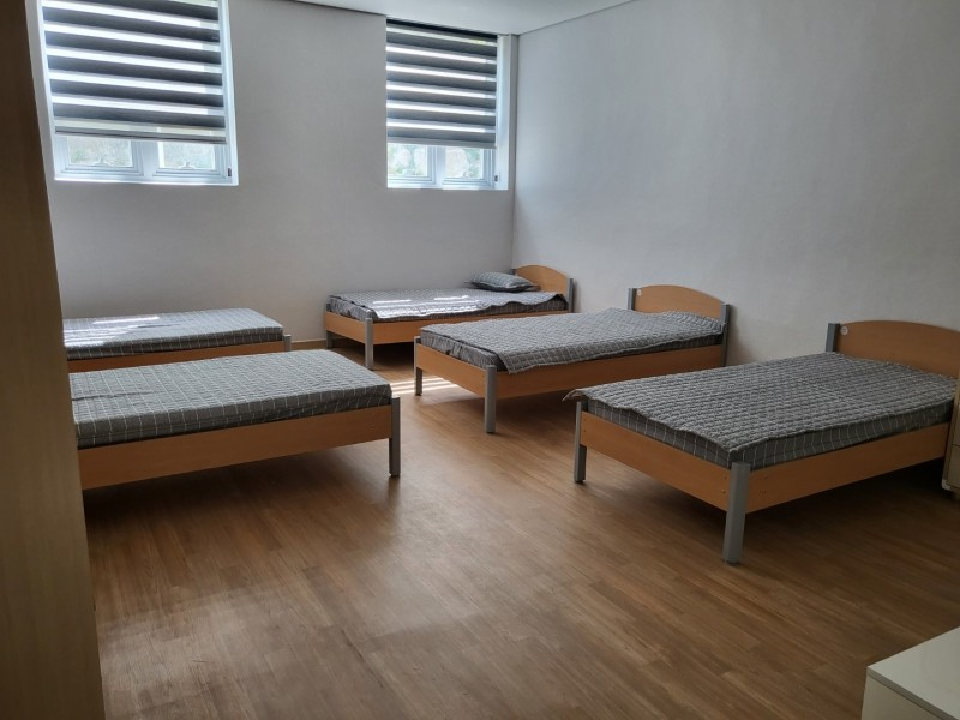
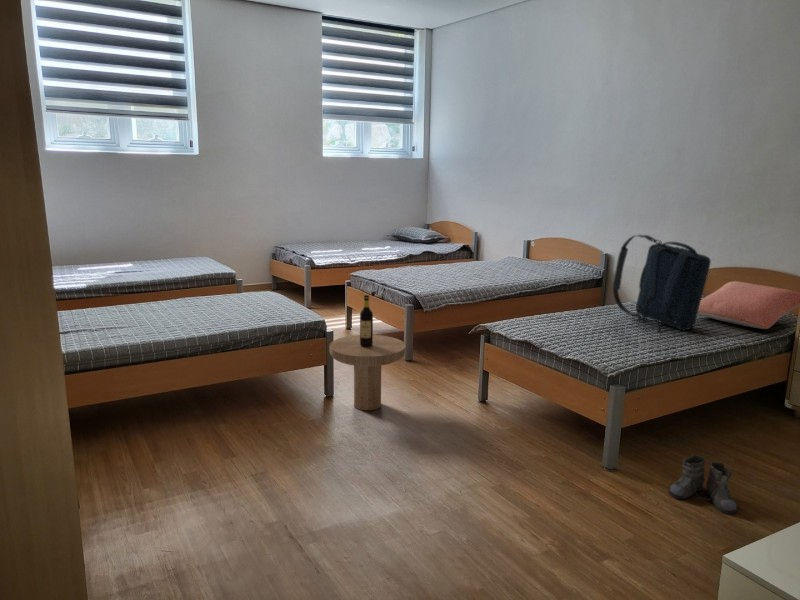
+ side table (367, 351)
+ boots (702, 480)
+ backpack (655, 281)
+ pillow (746, 303)
